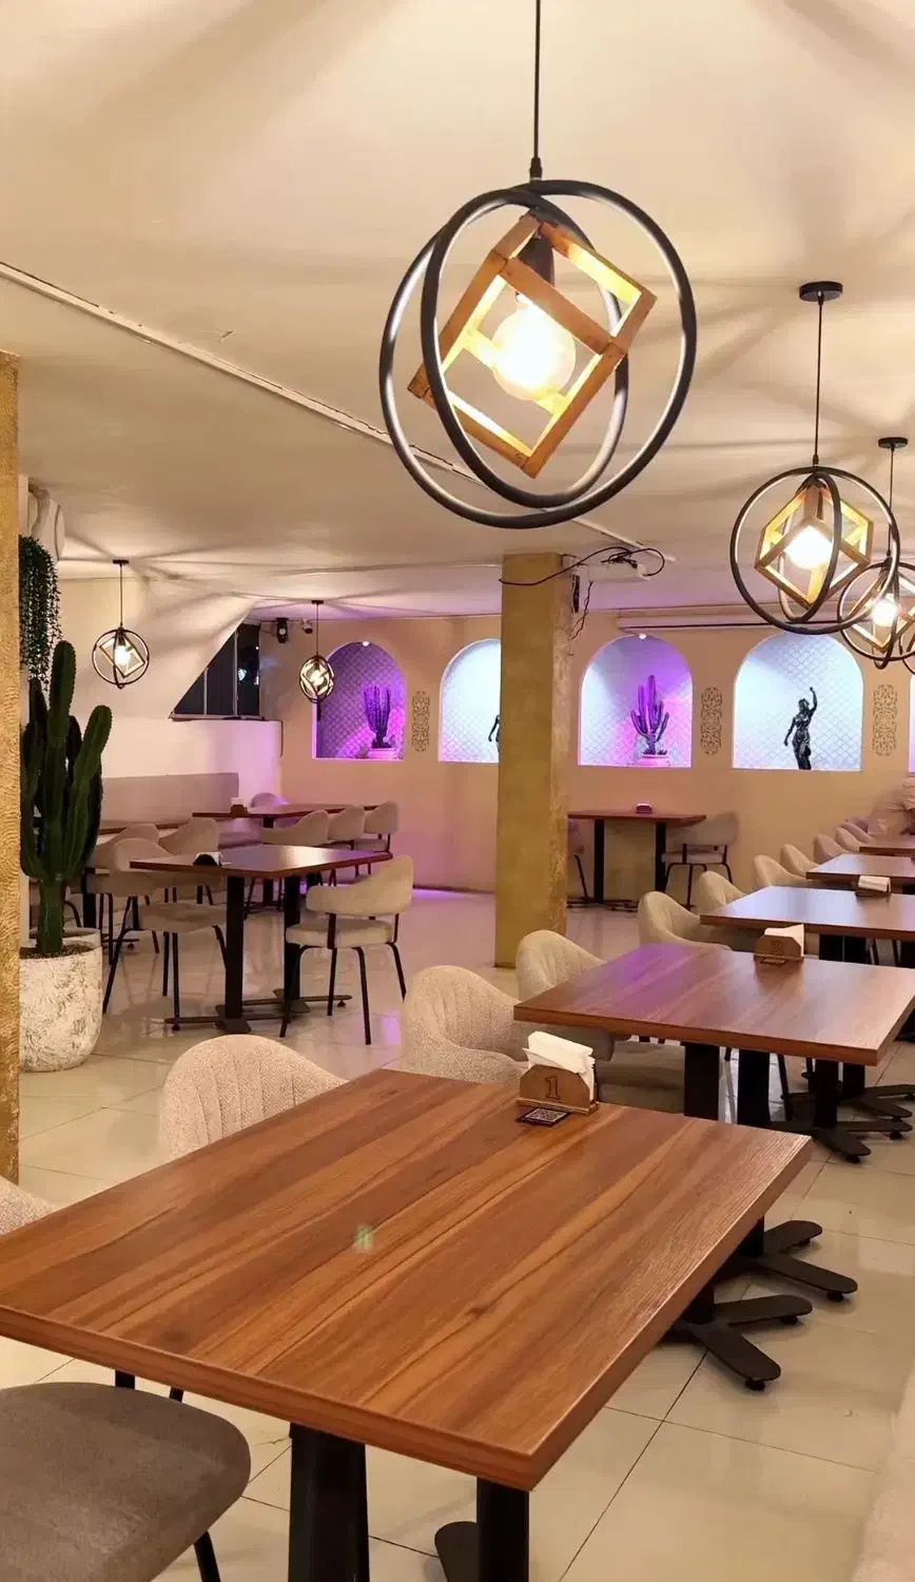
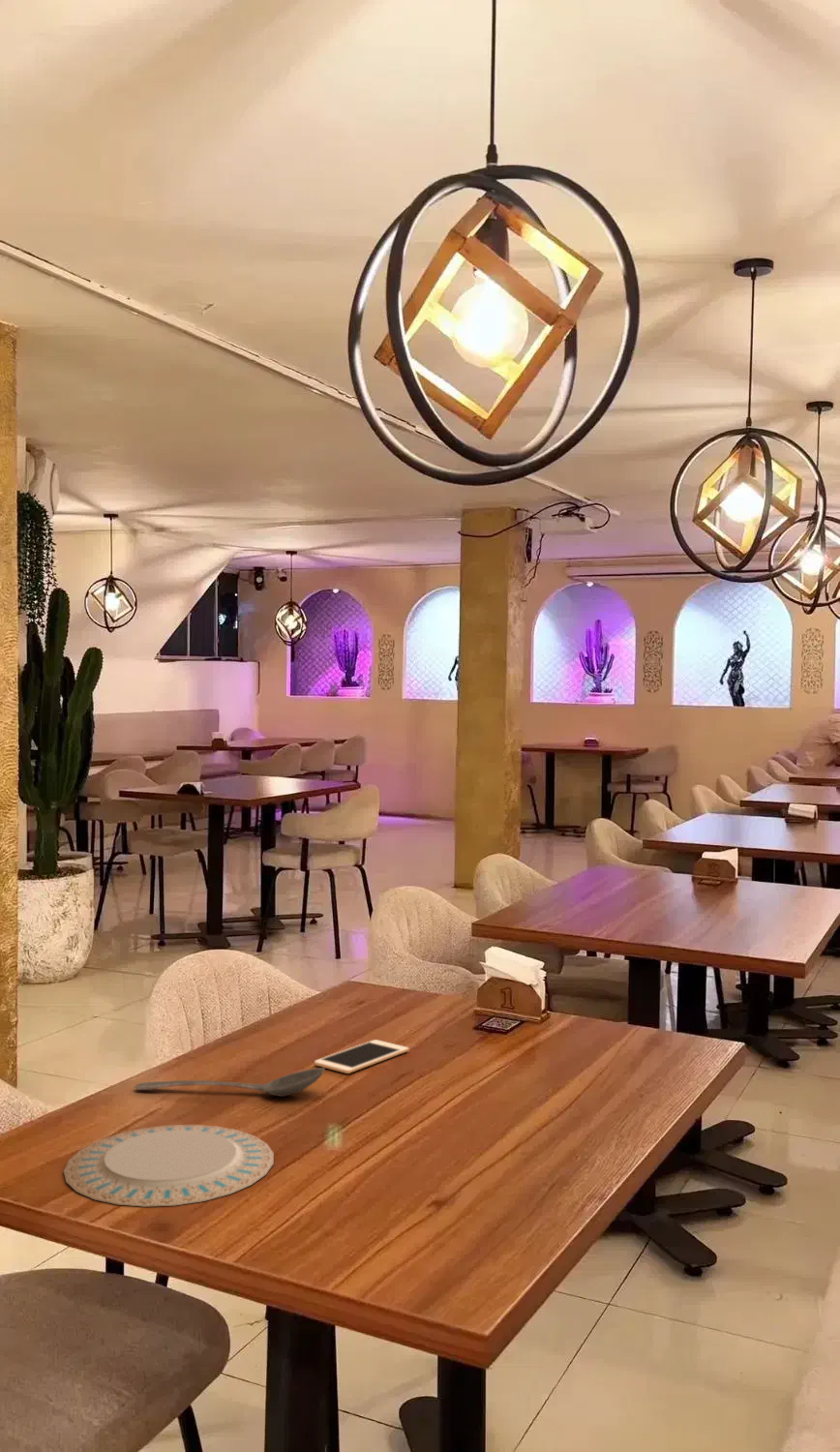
+ chinaware (170, 1158)
+ cell phone (362, 1055)
+ stirrer (228, 1082)
